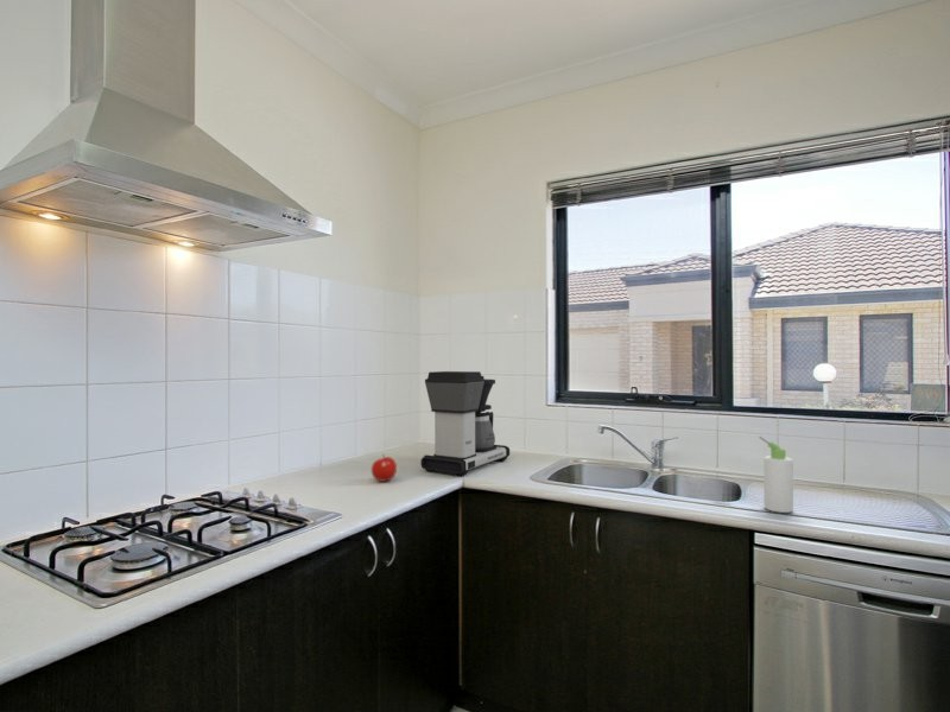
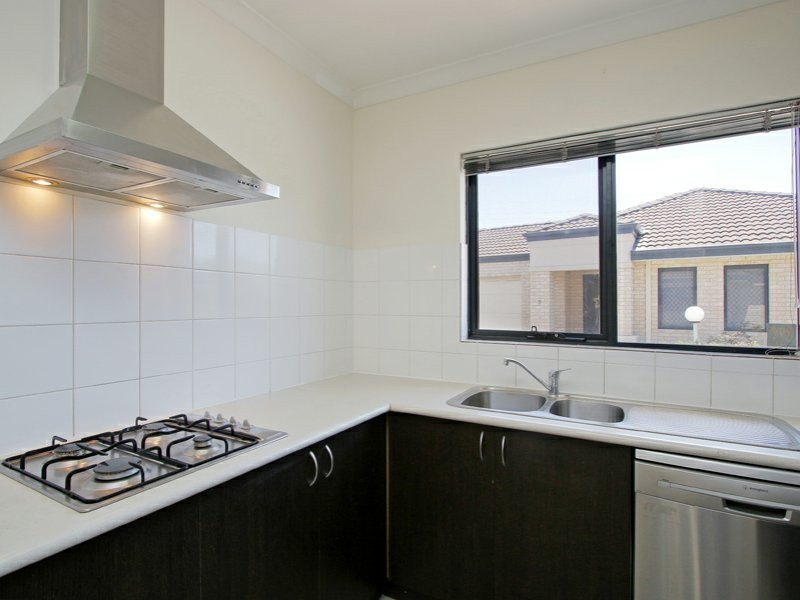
- bottle (775, 472)
- fruit (384, 466)
- coffee maker (468, 418)
